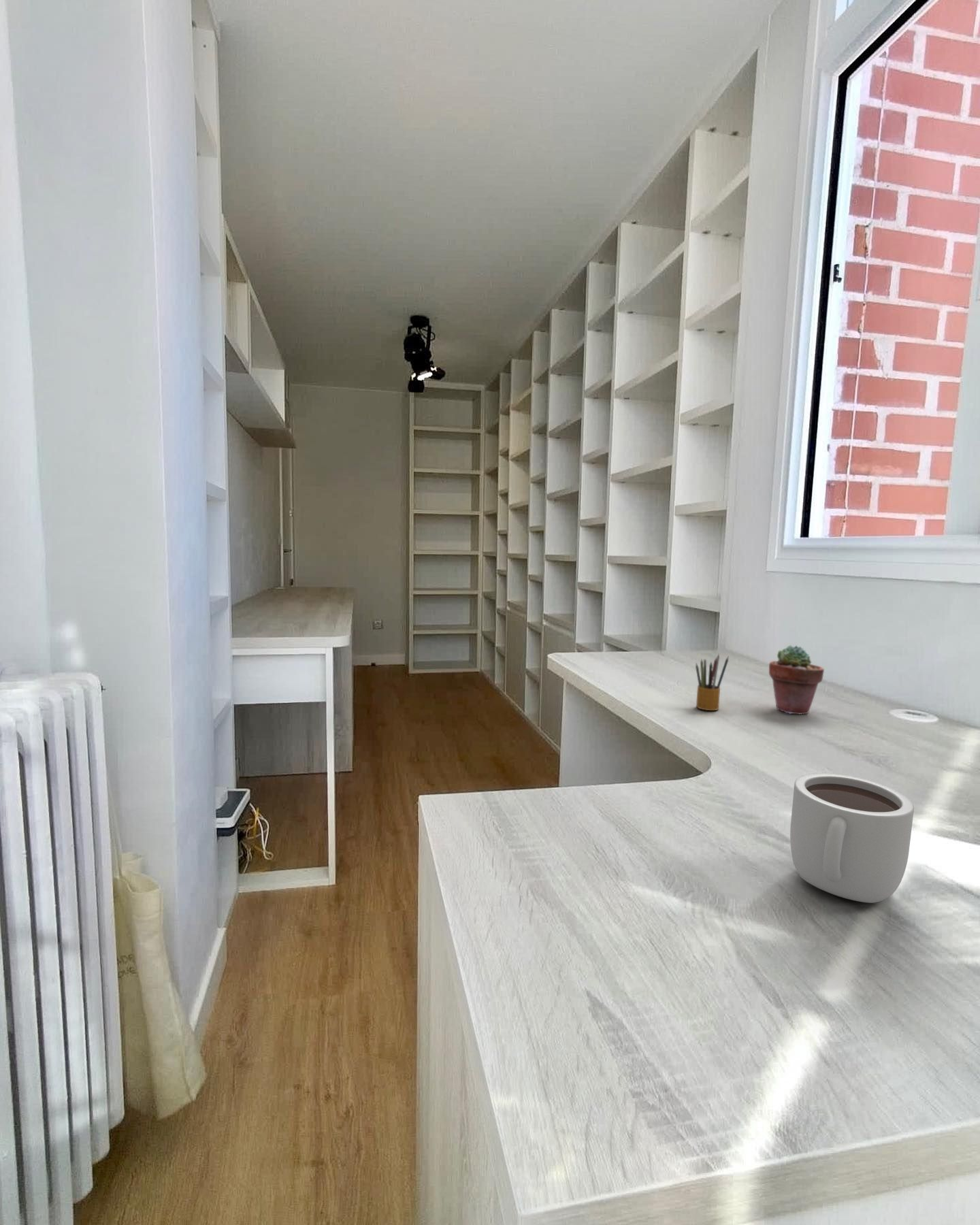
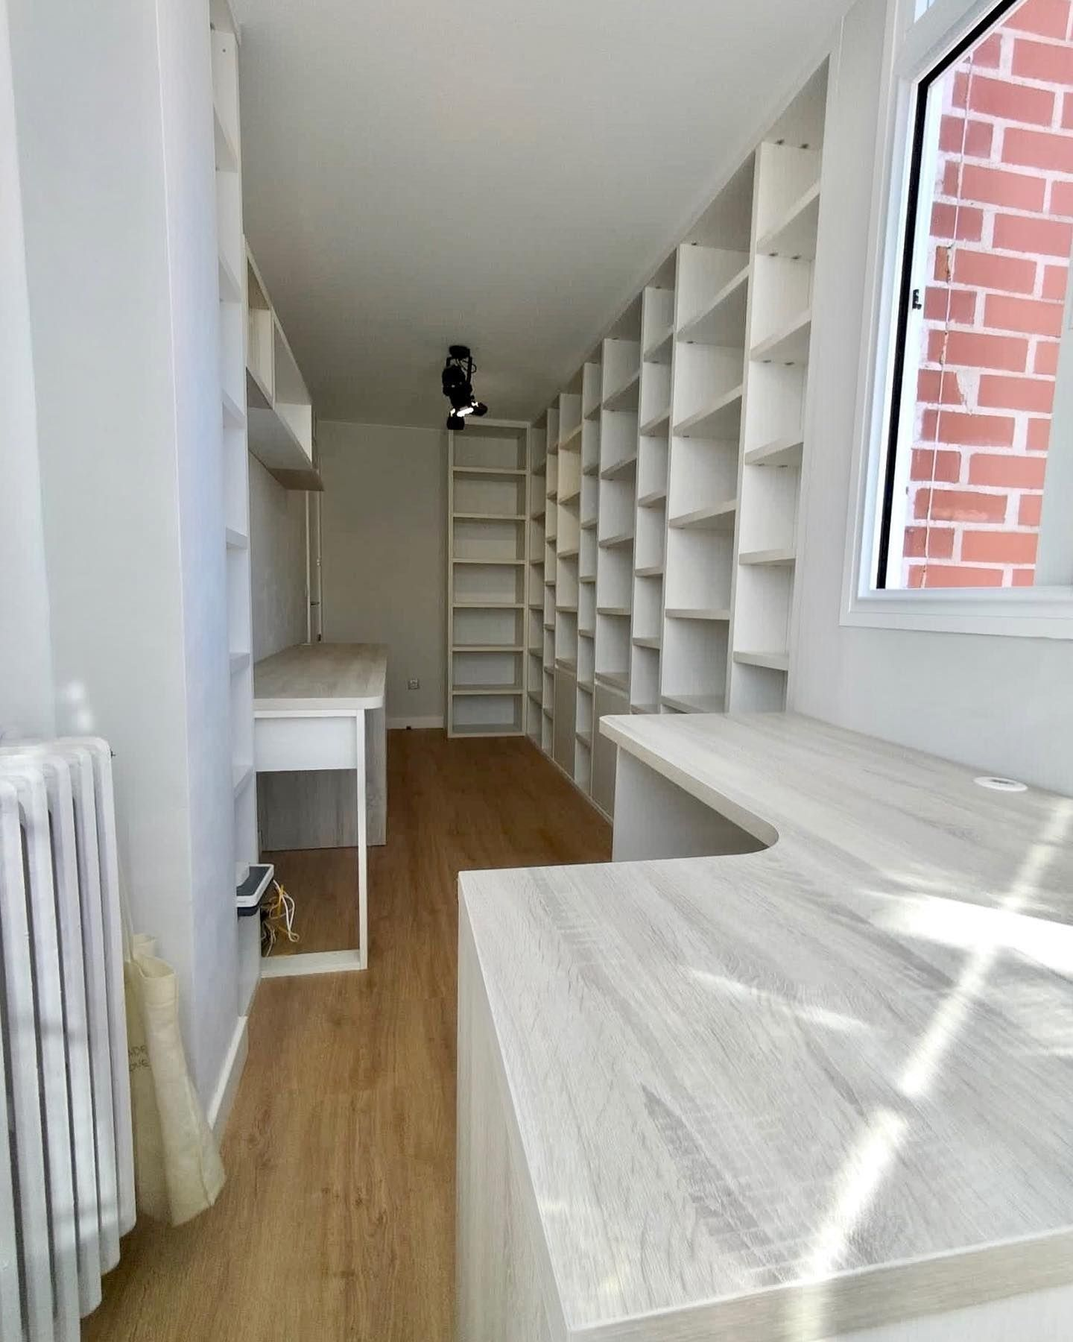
- pencil box (710, 682)
- mug (844, 843)
- potted succulent (795, 678)
